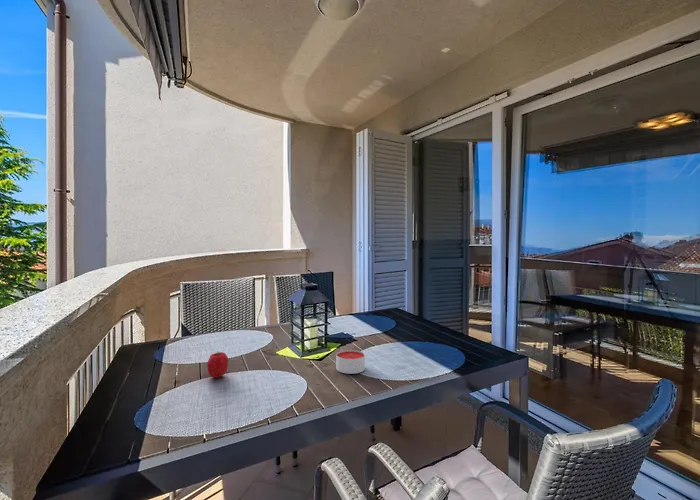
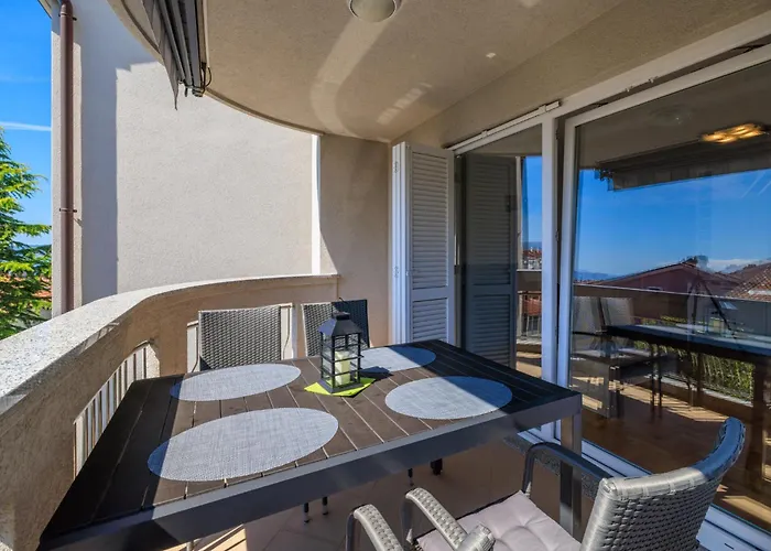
- fruit (217, 363)
- candle (350, 360)
